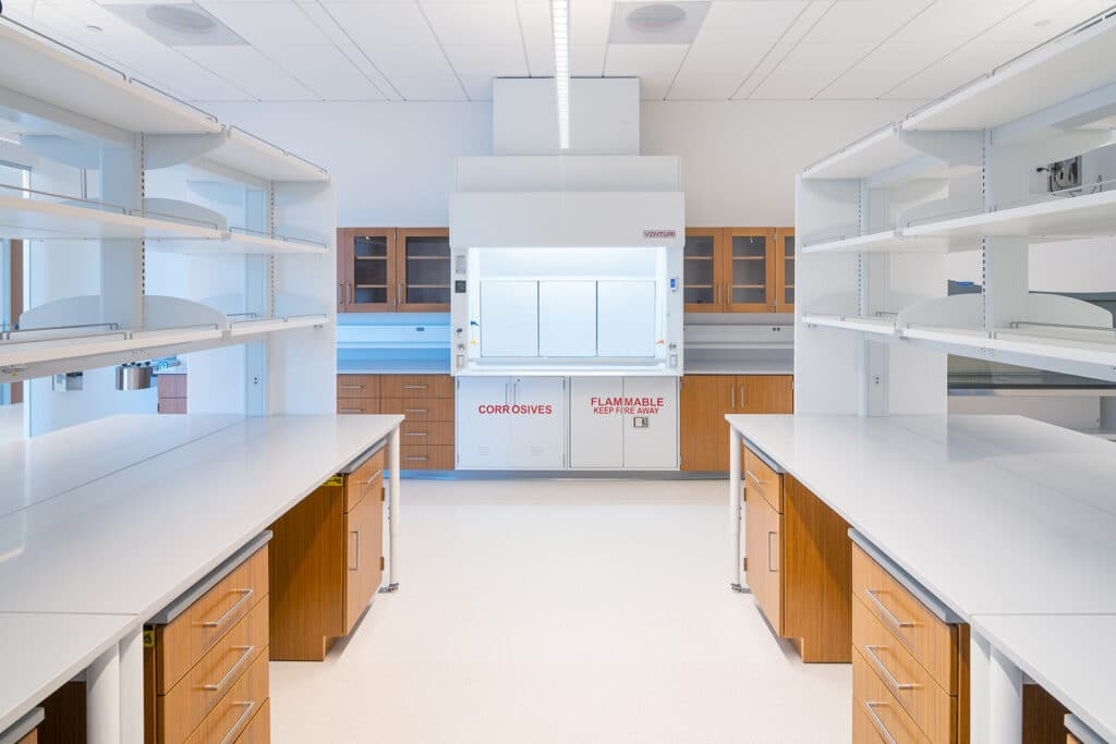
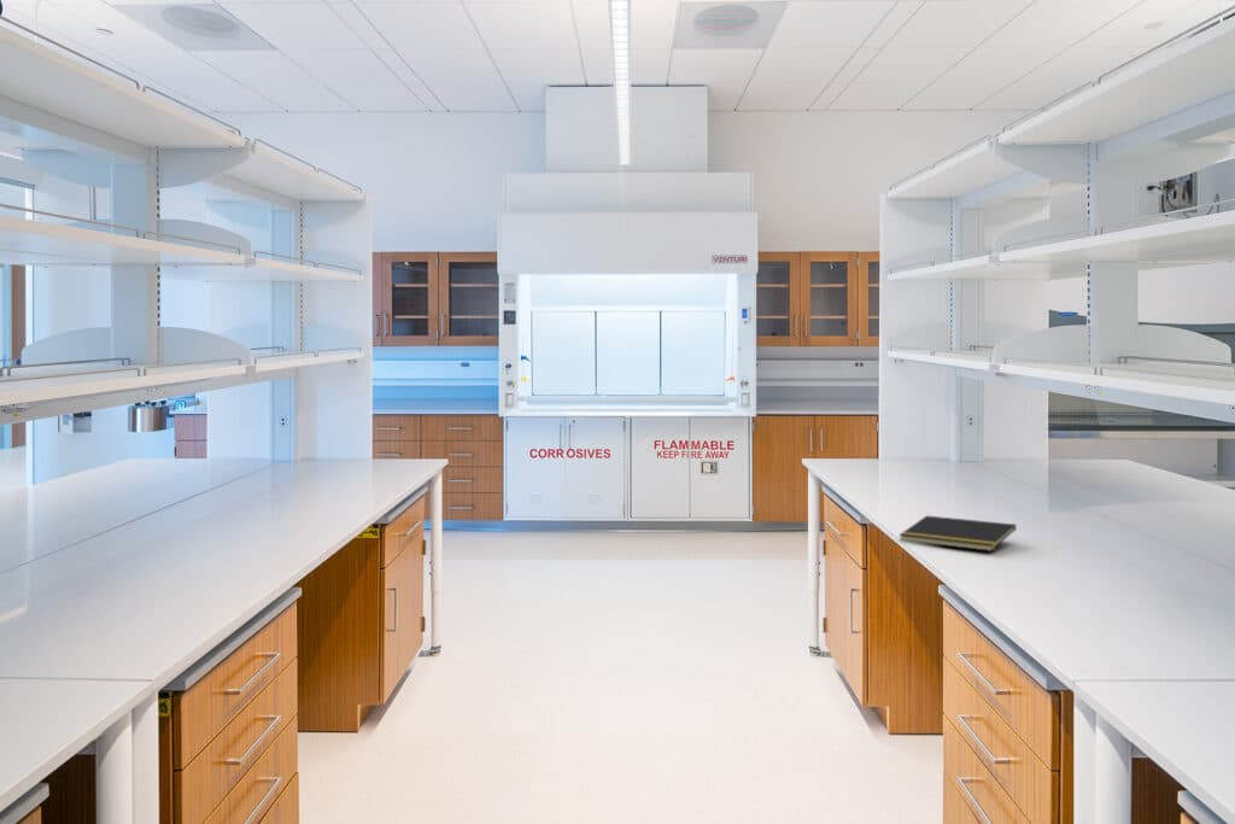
+ notepad (956, 532)
